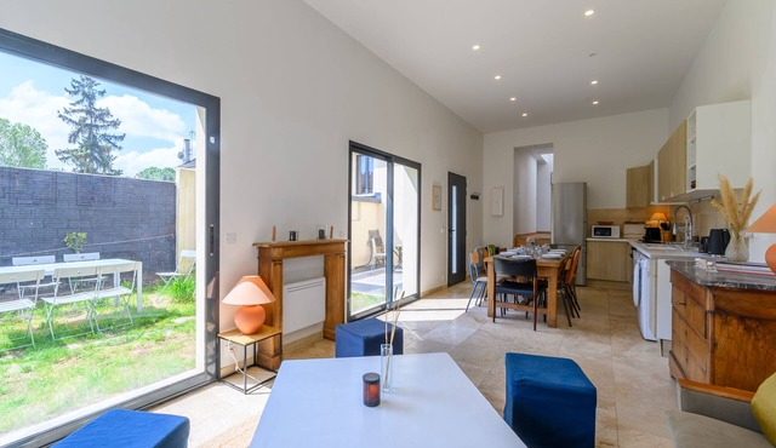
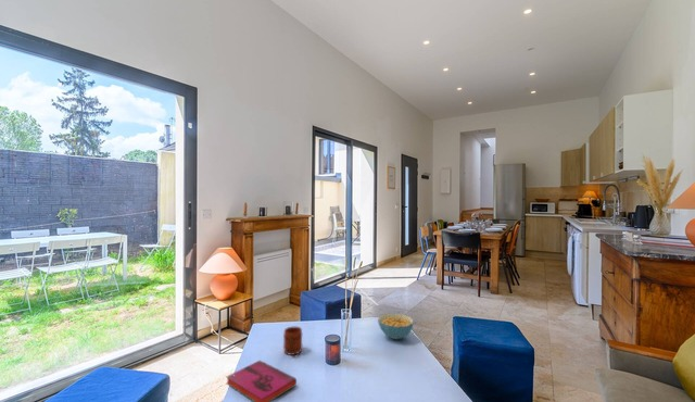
+ cereal bowl (395, 328)
+ hardback book (261, 380)
+ mug (292, 341)
